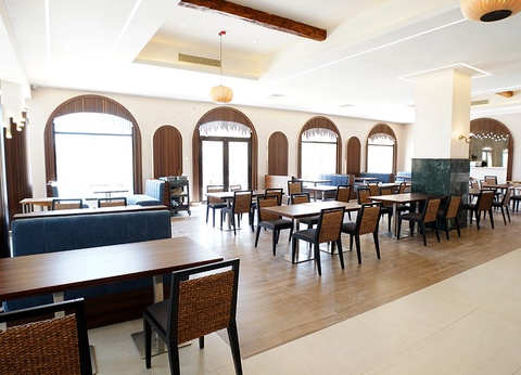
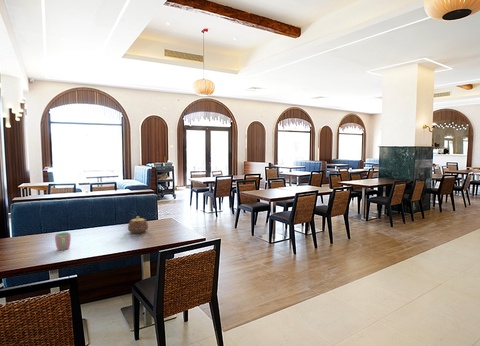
+ teapot (138, 224)
+ cup (63, 241)
